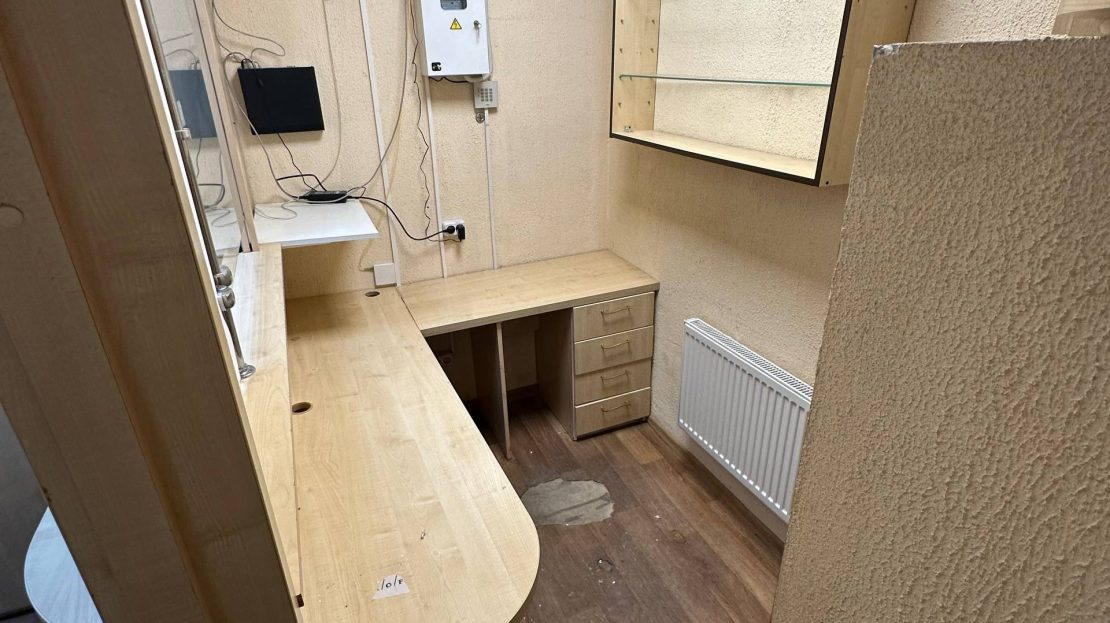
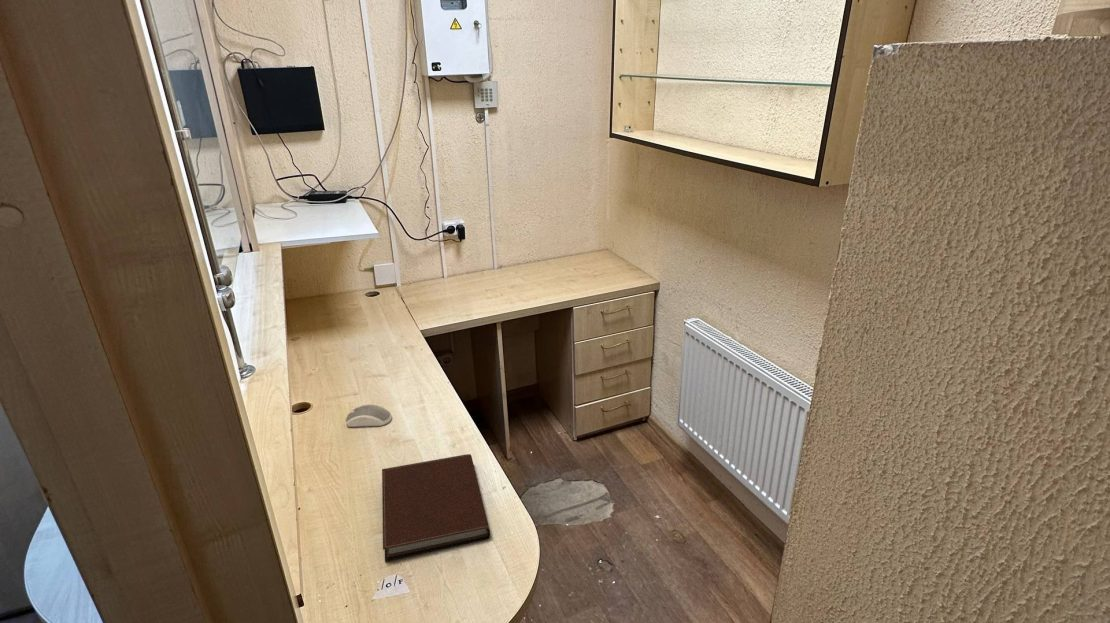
+ computer mouse (368, 413)
+ notebook (432, 501)
